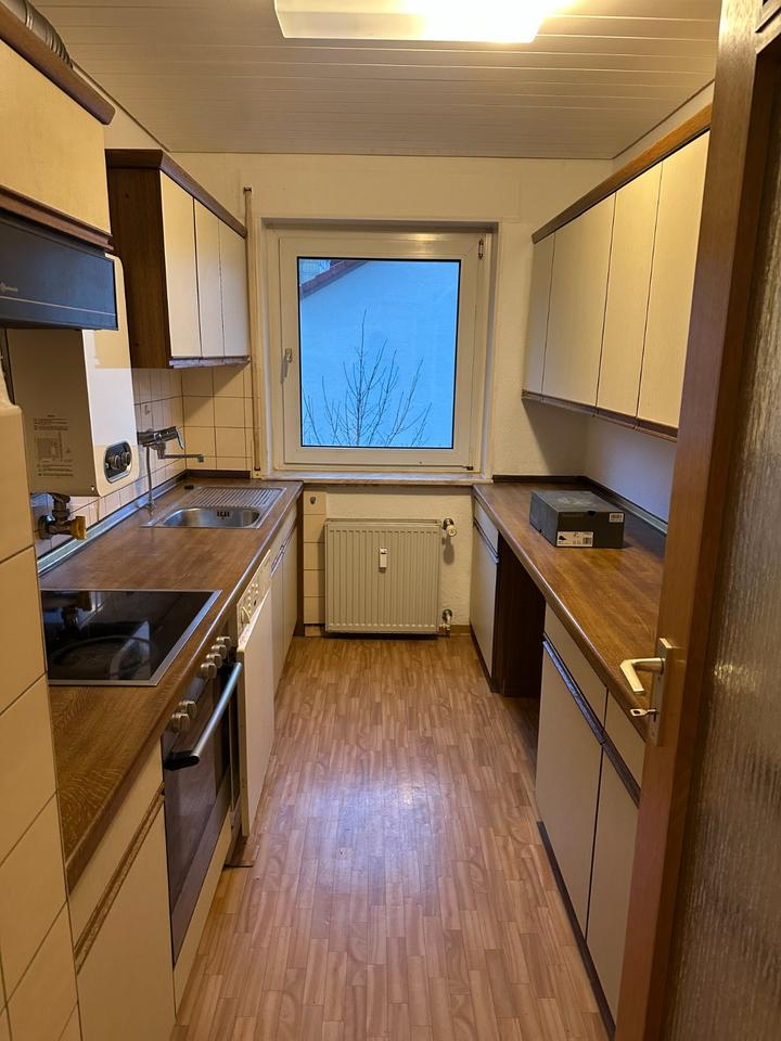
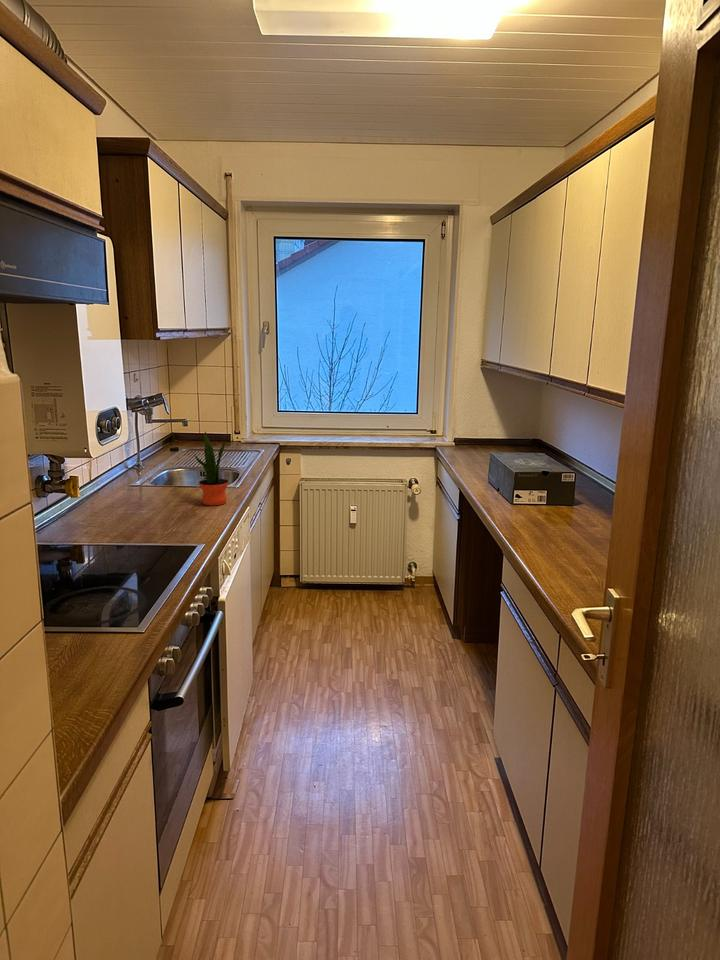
+ potted plant (210, 468)
